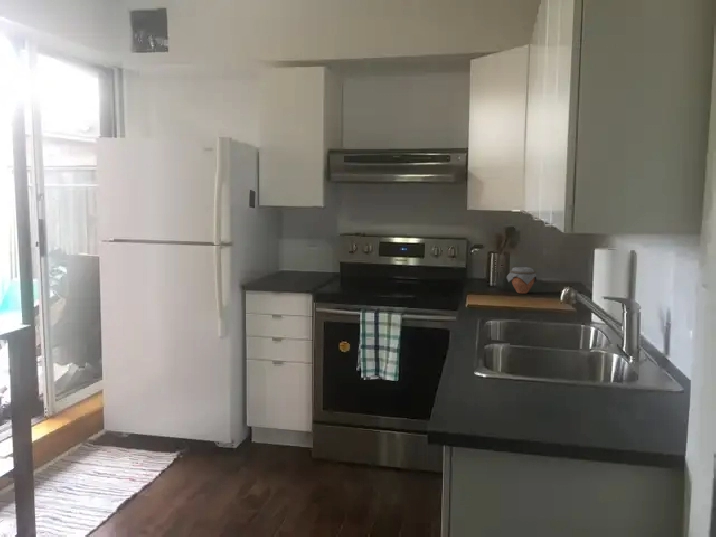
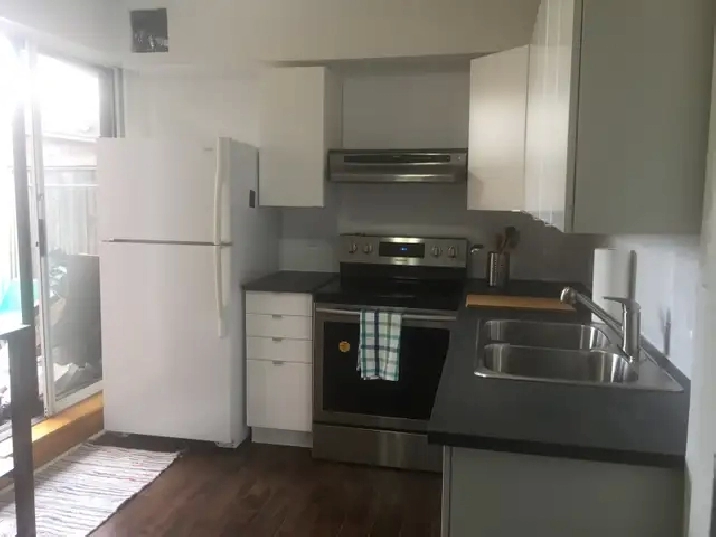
- jar (523, 280)
